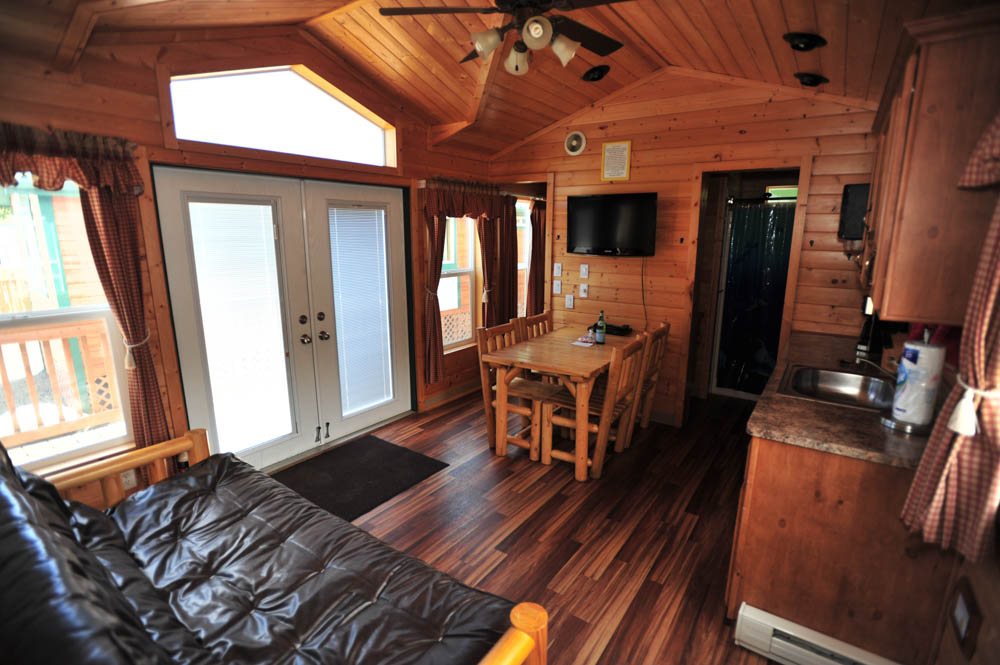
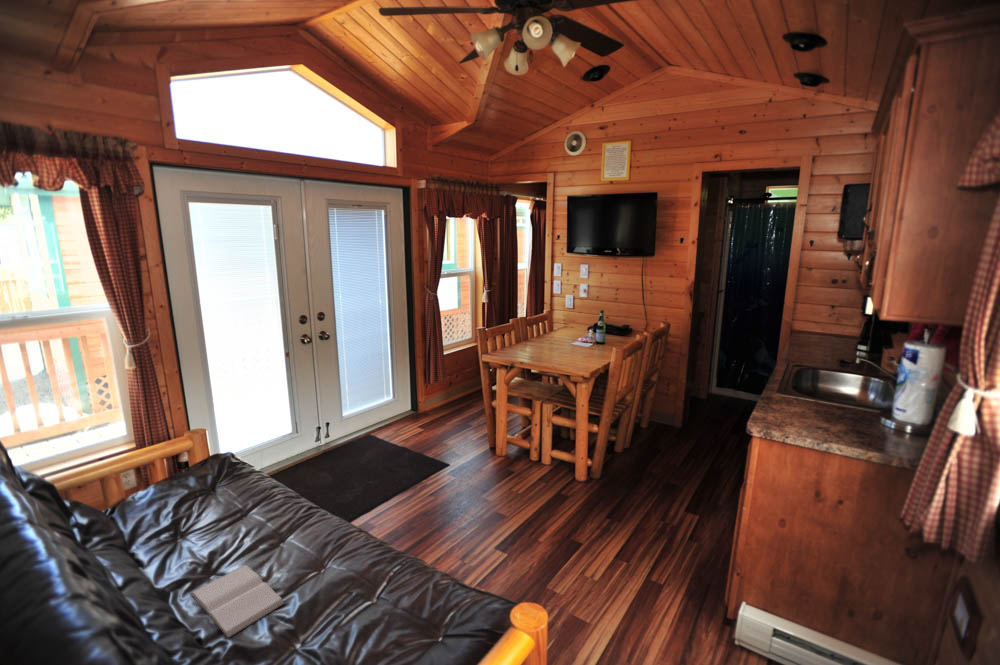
+ book (236, 595)
